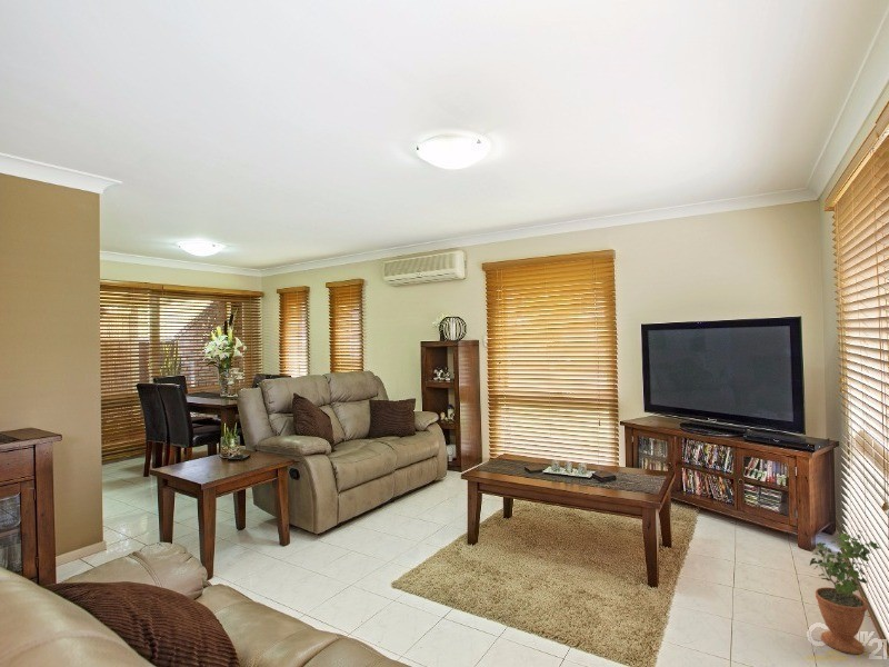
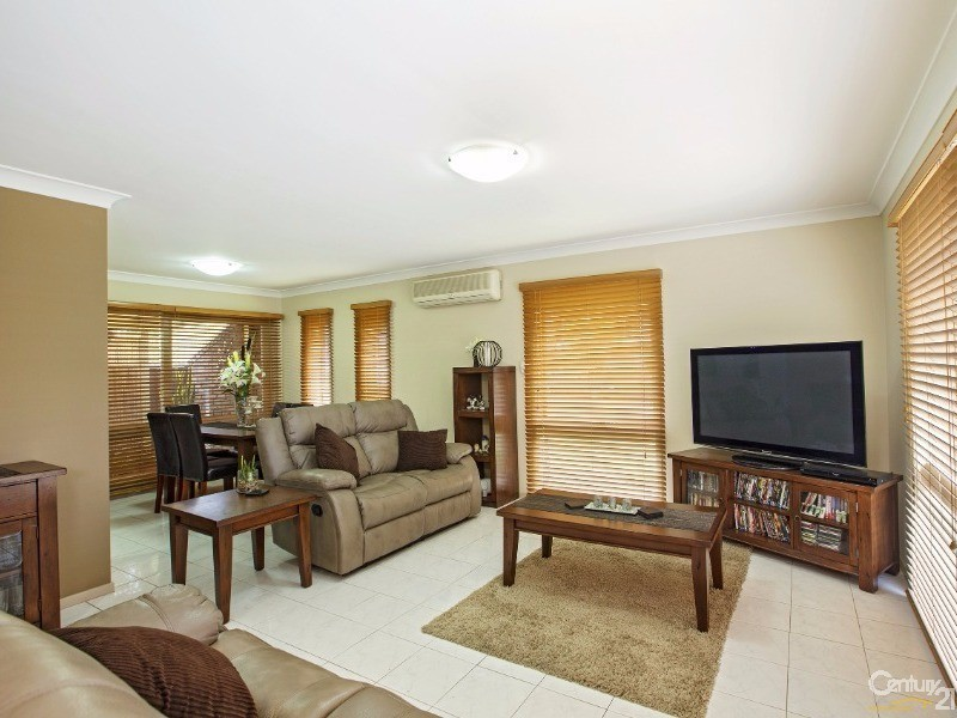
- potted plant (843, 584)
